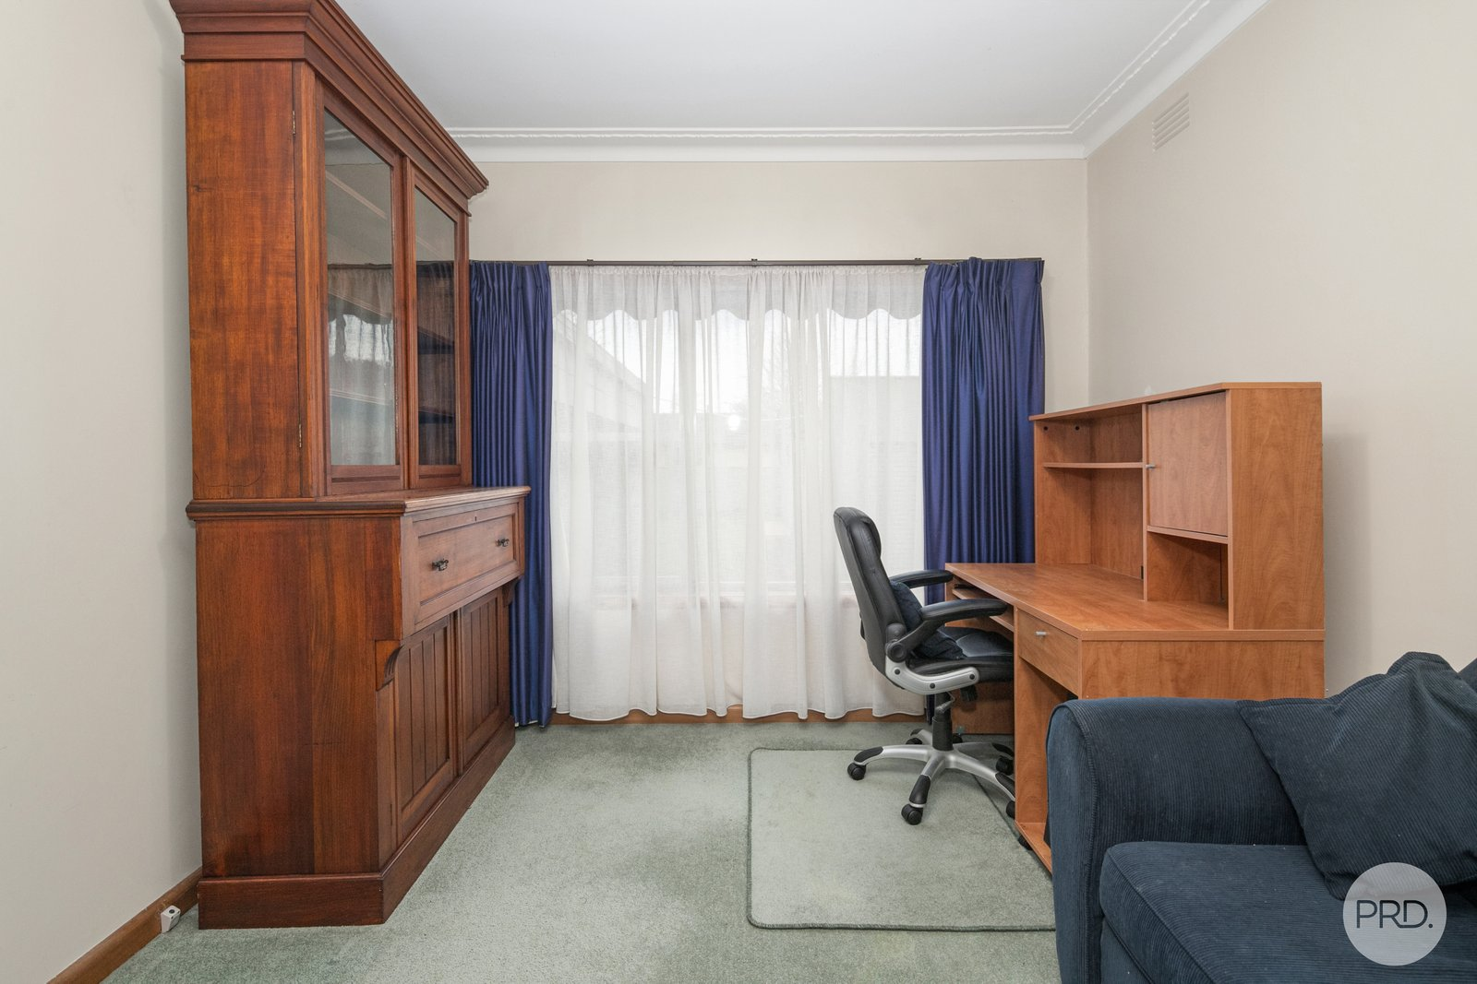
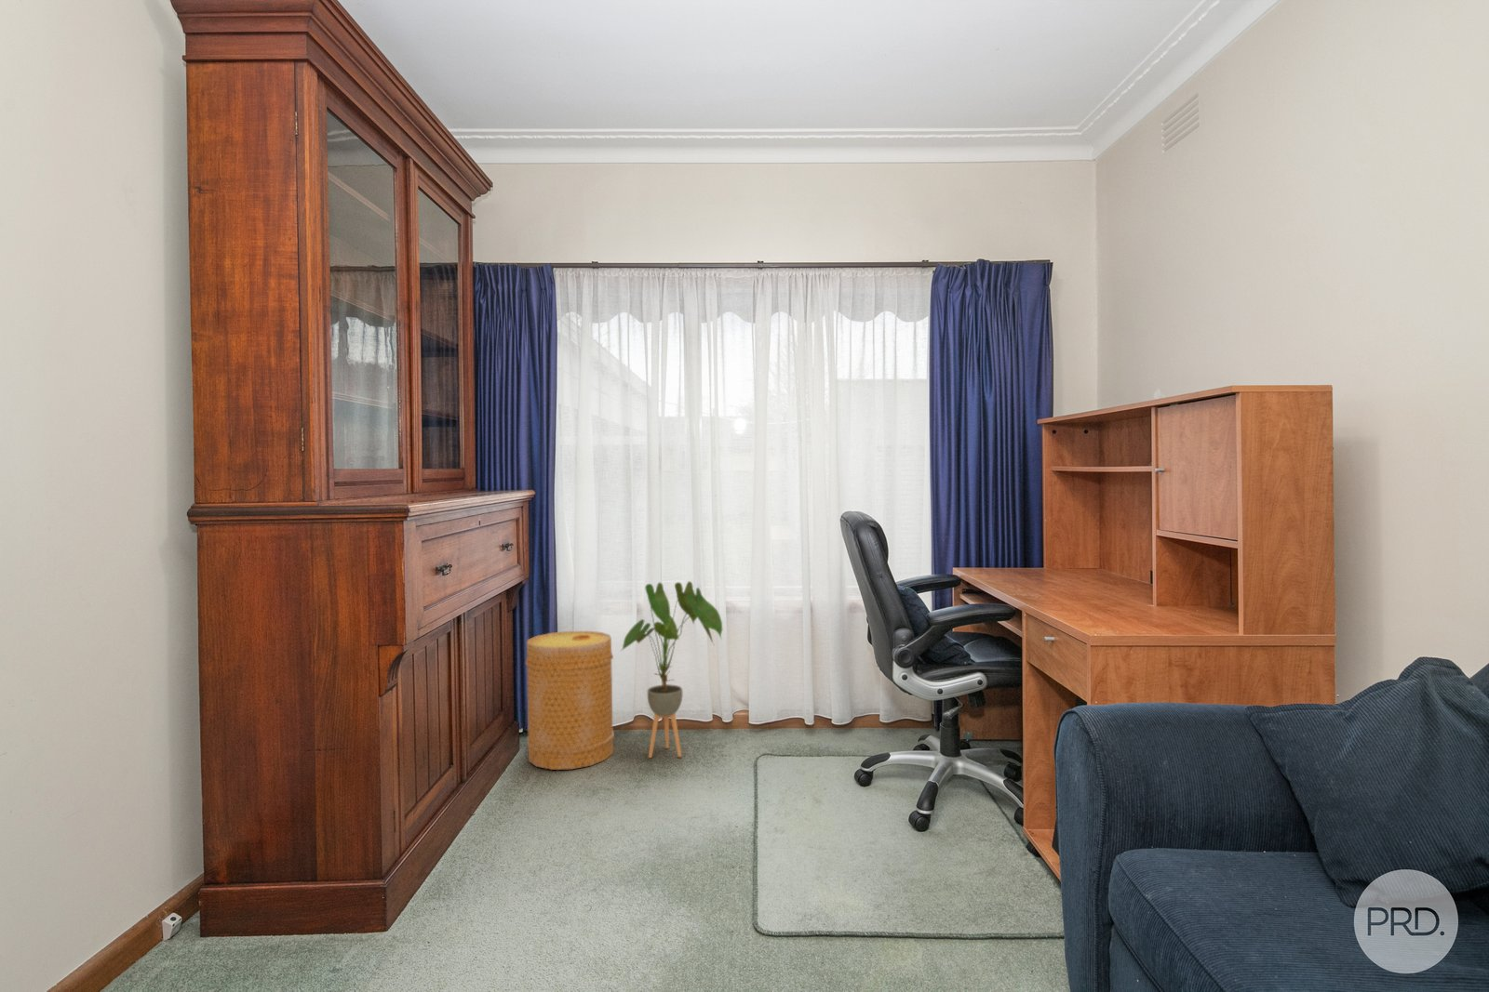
+ house plant (671, 665)
+ basket (569, 696)
